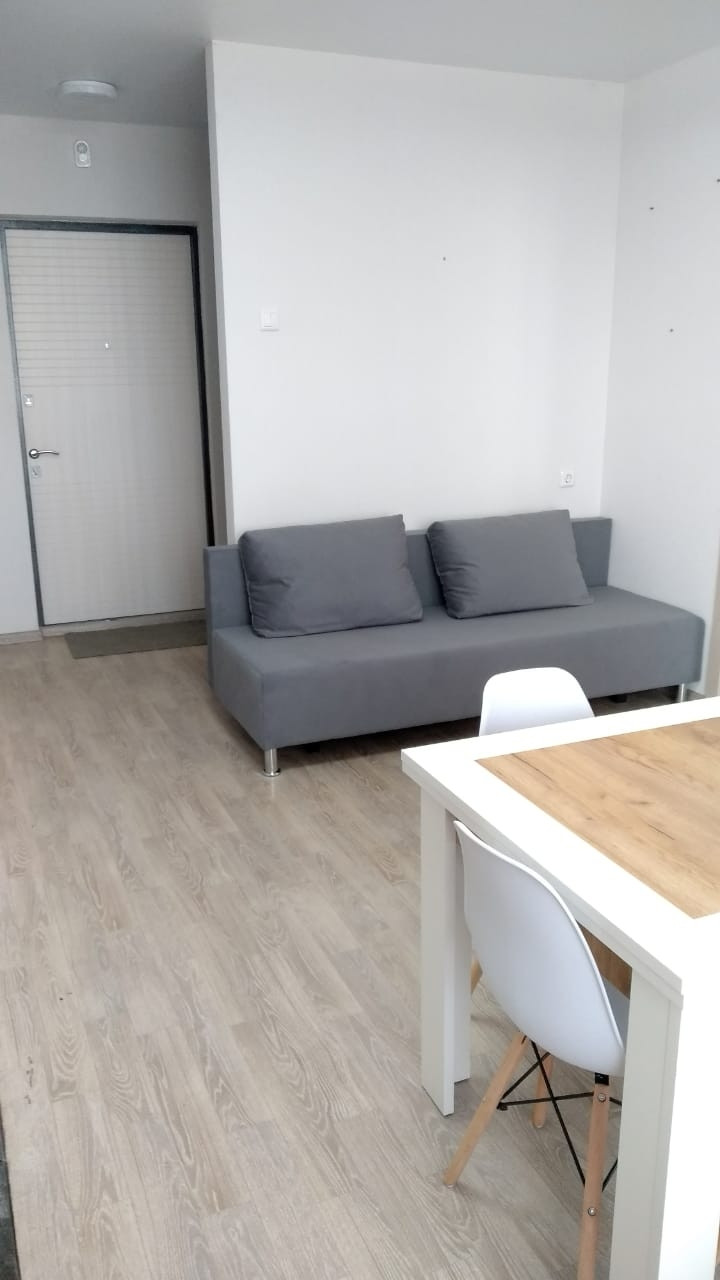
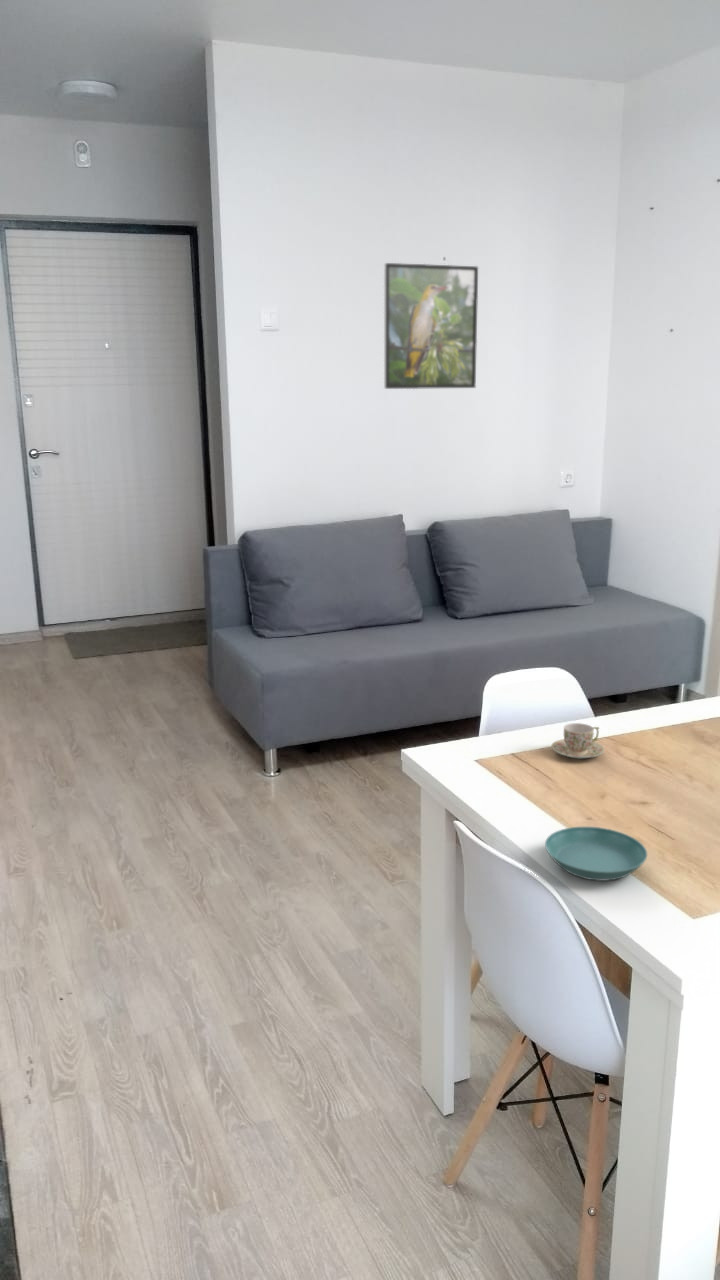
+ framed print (431, 327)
+ saucer (595, 855)
+ teacup (578, 740)
